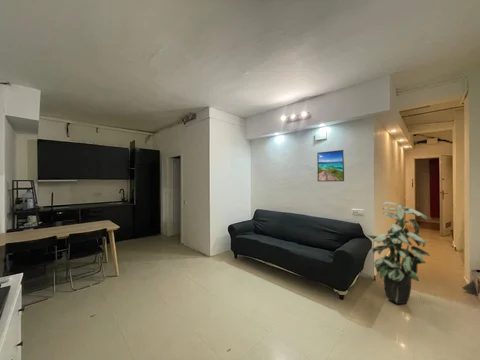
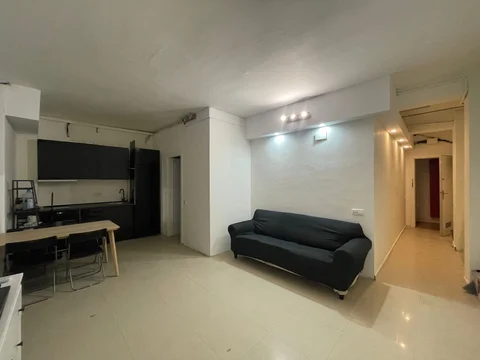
- indoor plant (396, 250)
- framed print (330, 166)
